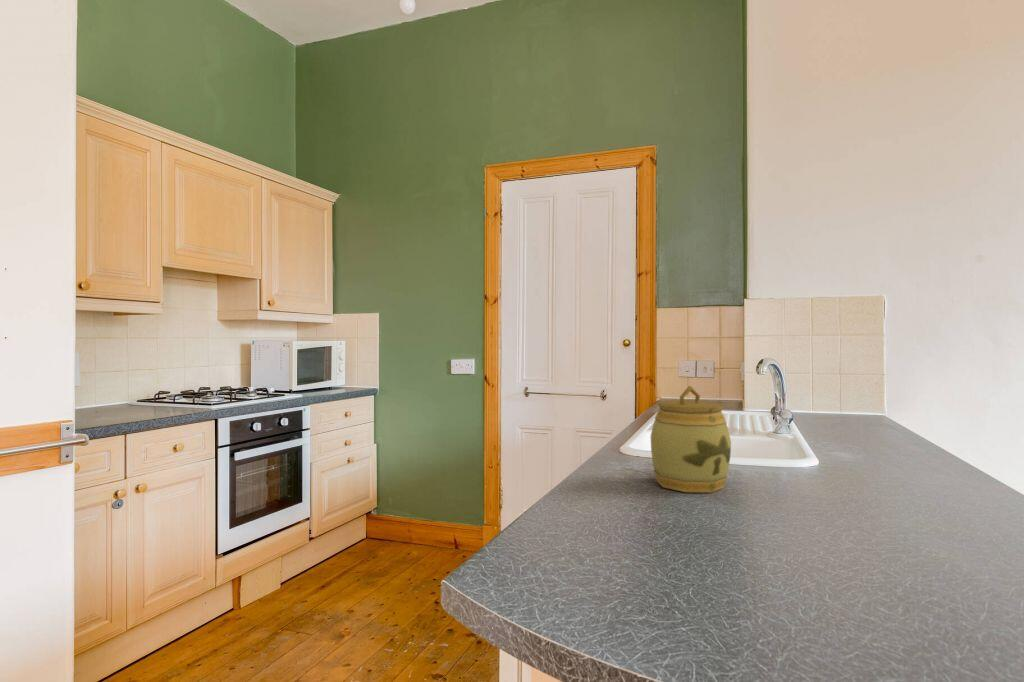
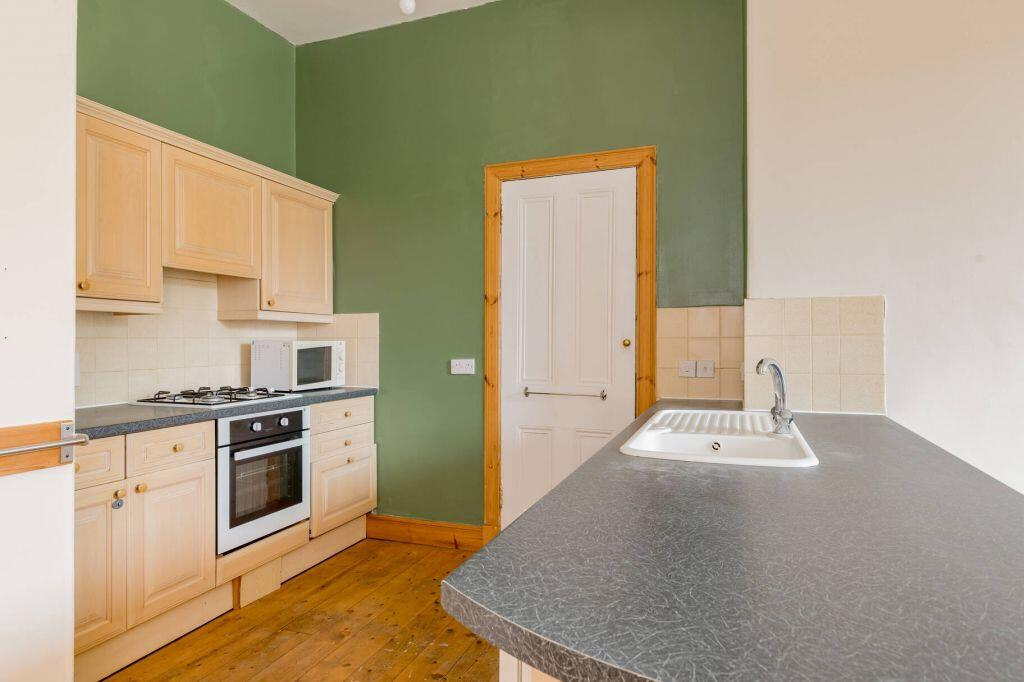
- jar (689, 435)
